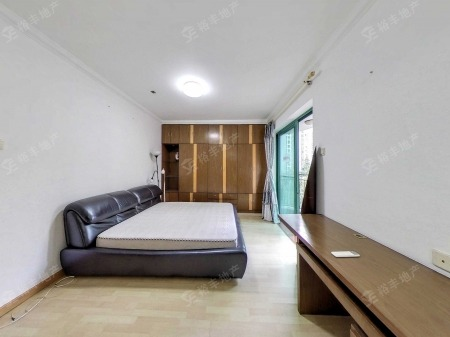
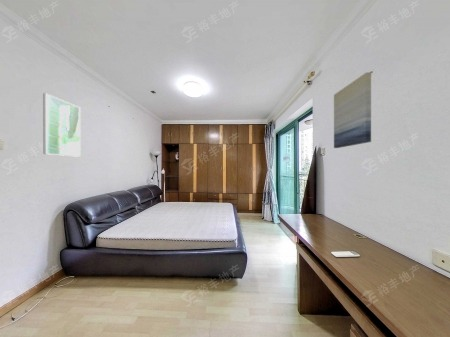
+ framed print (63, 128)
+ wall art (350, 115)
